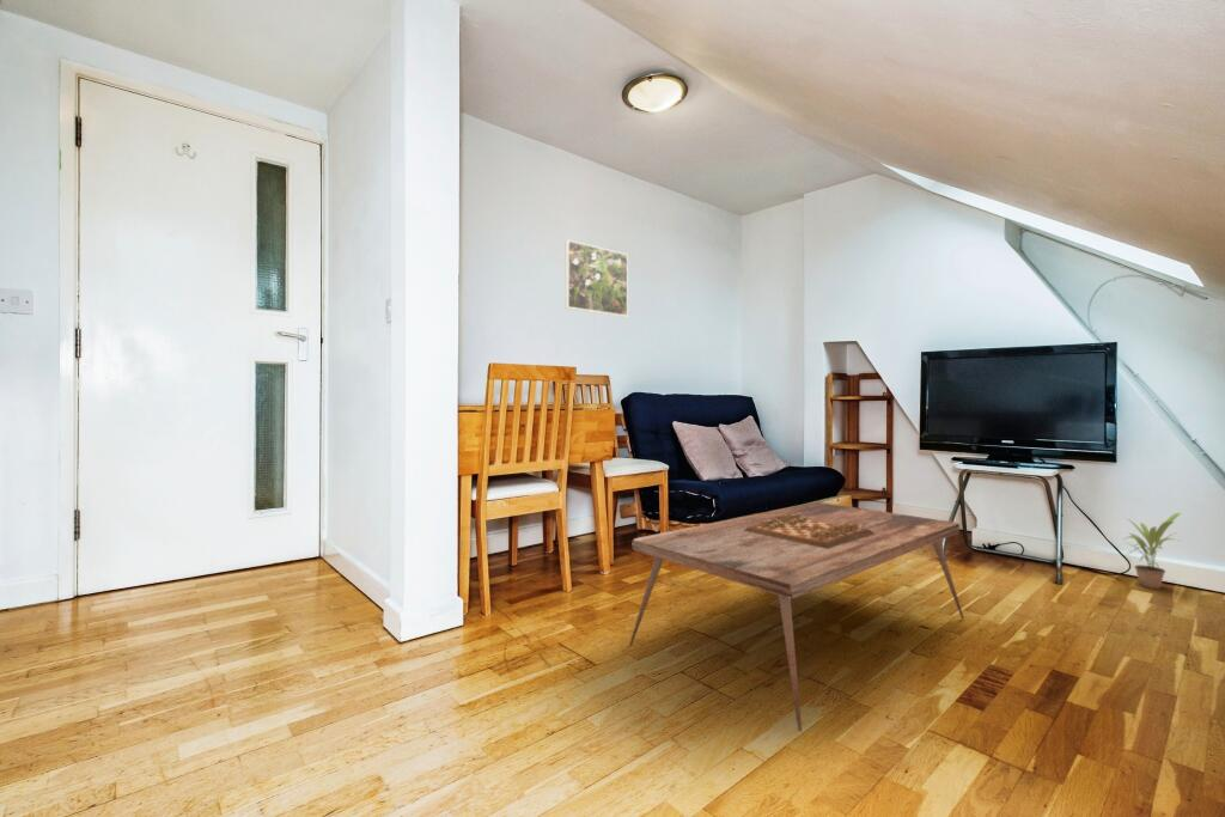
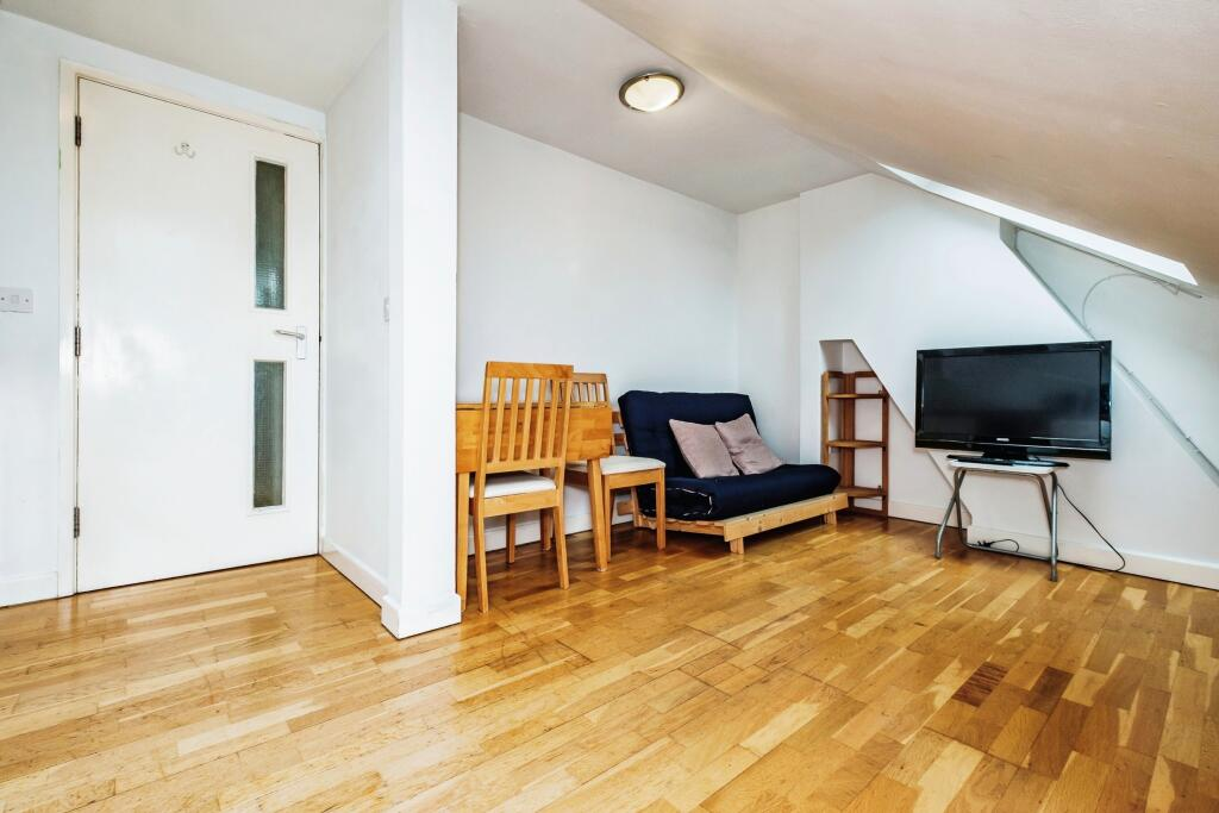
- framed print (597, 280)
- coffee table (806, 573)
- potted plant (1153, 550)
